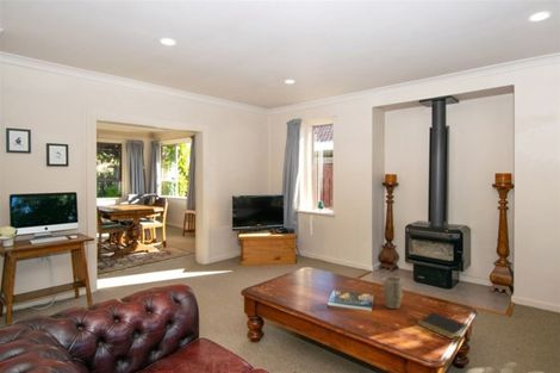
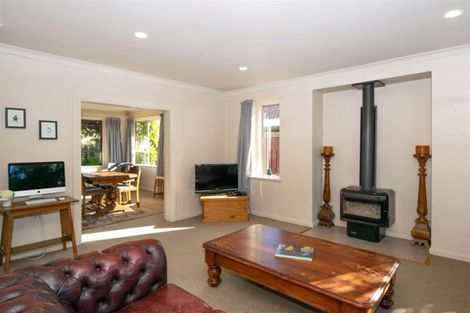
- plant pot (392, 292)
- notepad (441, 324)
